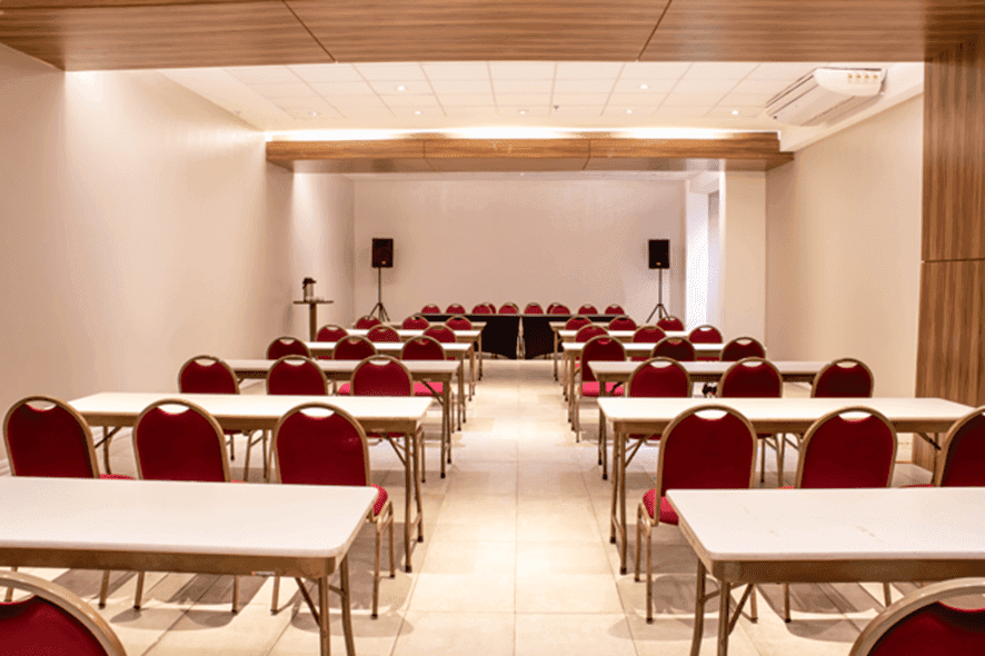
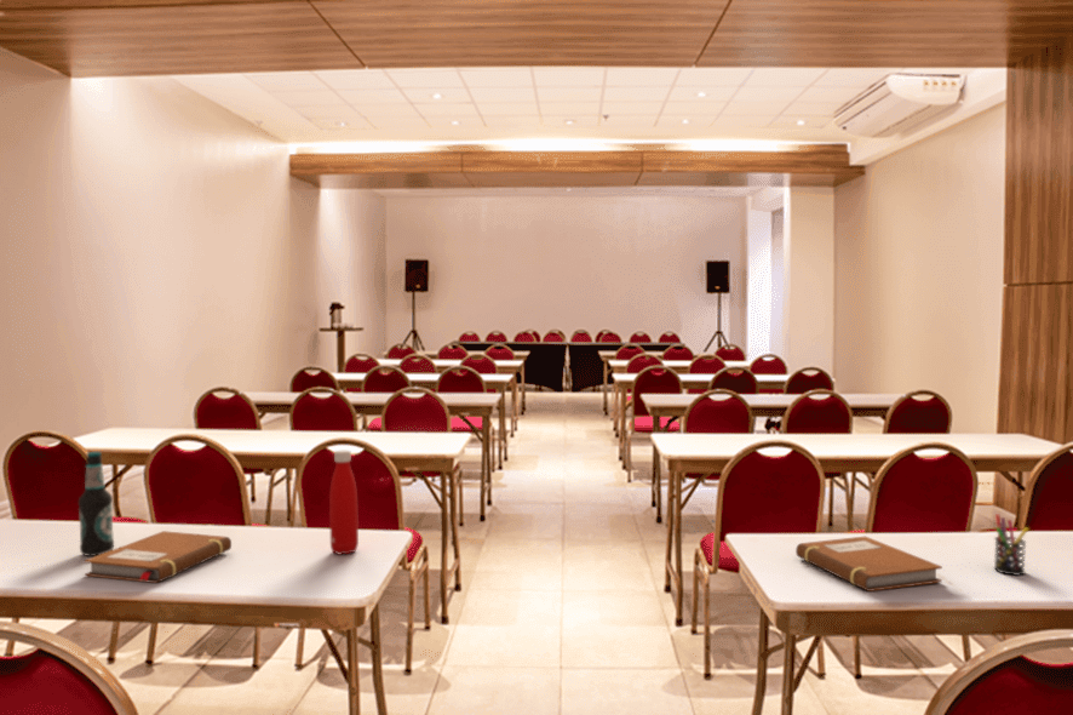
+ bottle (343, 501)
+ pen holder (1006, 543)
+ notebook (862, 560)
+ bottle (94, 502)
+ notebook (160, 556)
